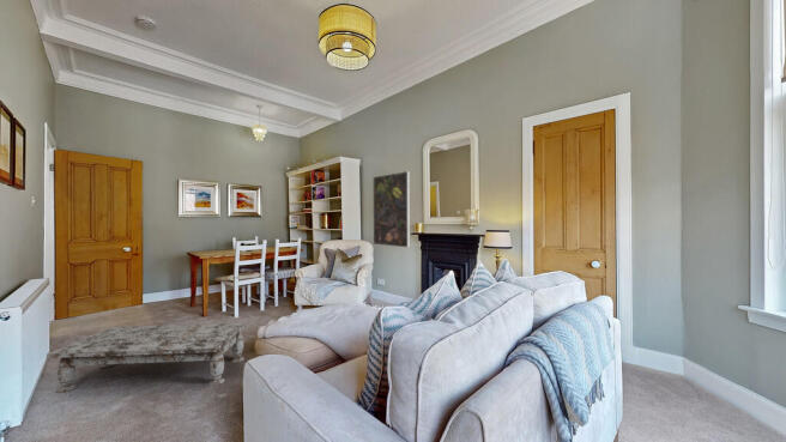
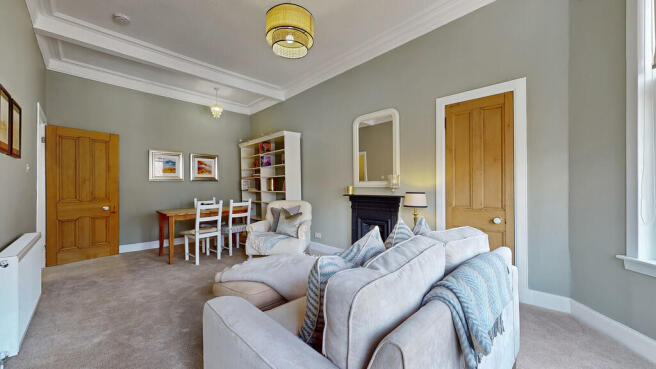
- coffee table (159, 355)
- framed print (389, 210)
